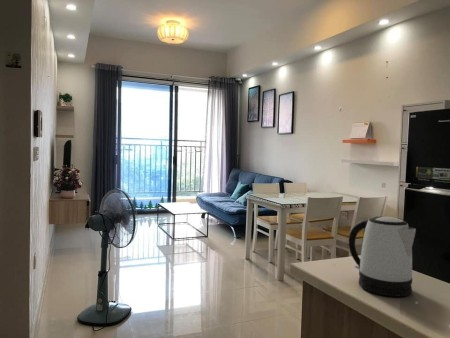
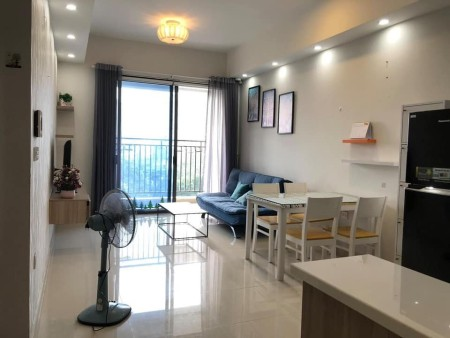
- kettle (379, 251)
